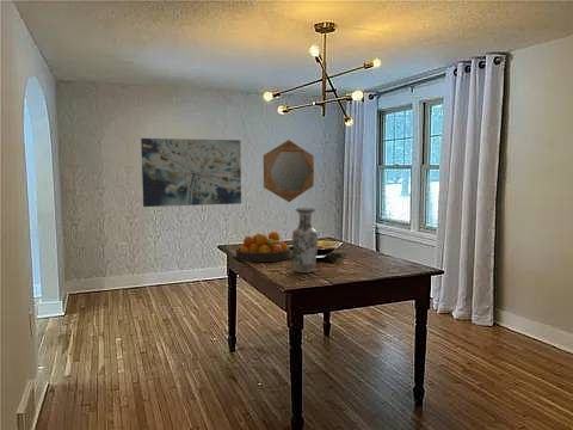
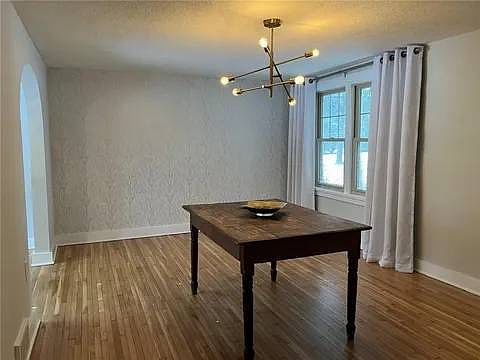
- home mirror (289, 171)
- fruit bowl (263, 245)
- wall art (192, 172)
- vase (304, 239)
